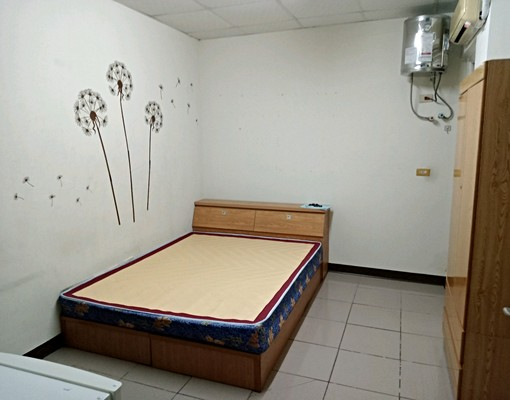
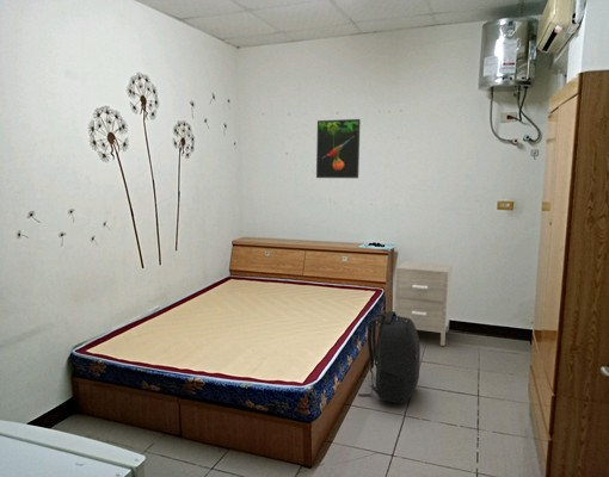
+ nightstand (423, 302)
+ backpack (389, 353)
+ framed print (337, 149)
